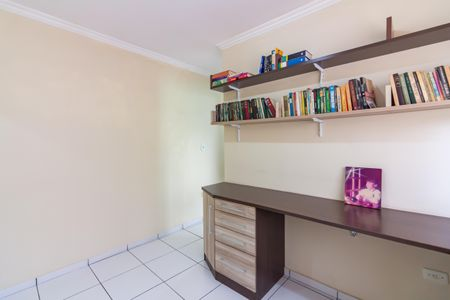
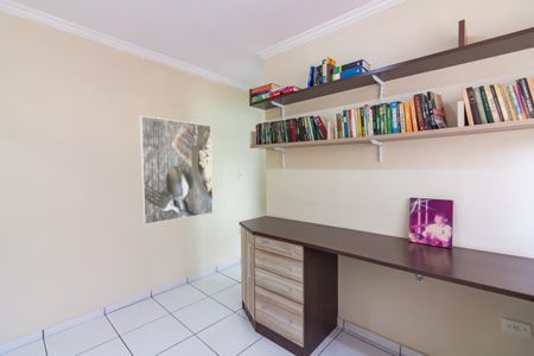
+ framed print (180, 170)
